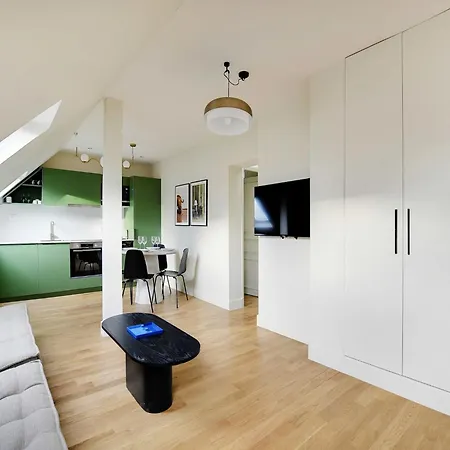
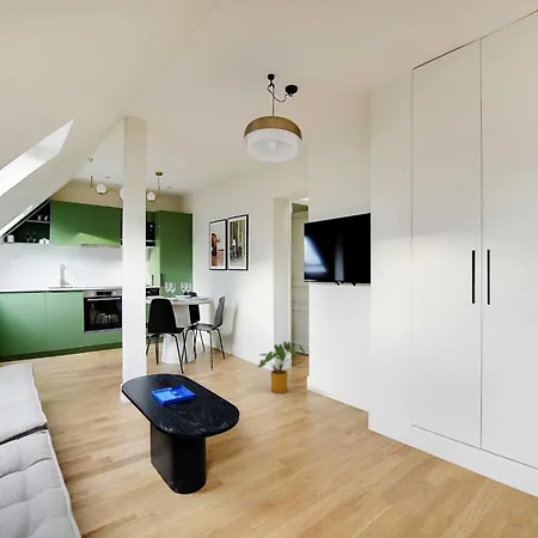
+ house plant (279, 367)
